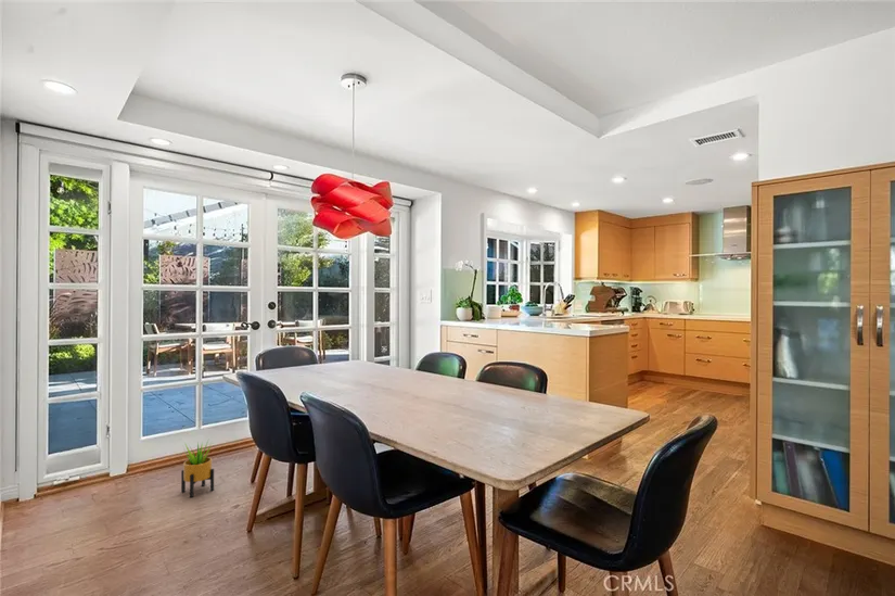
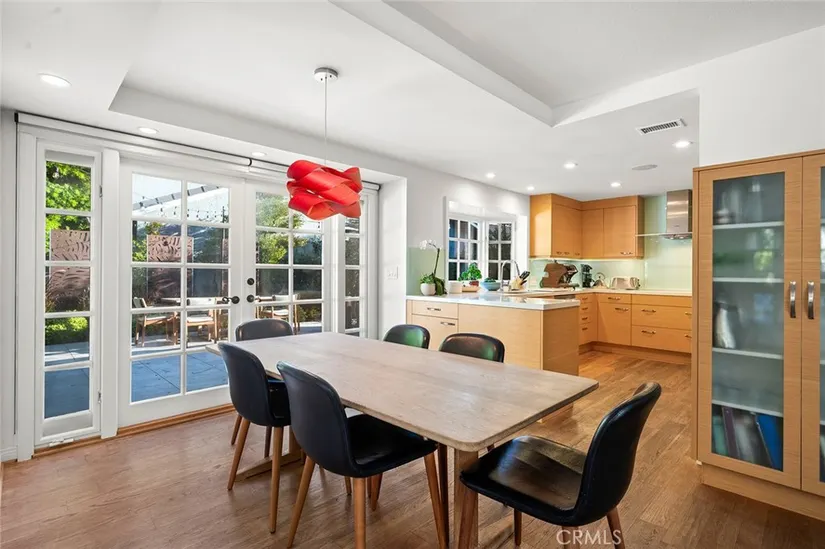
- potted plant (197, 465)
